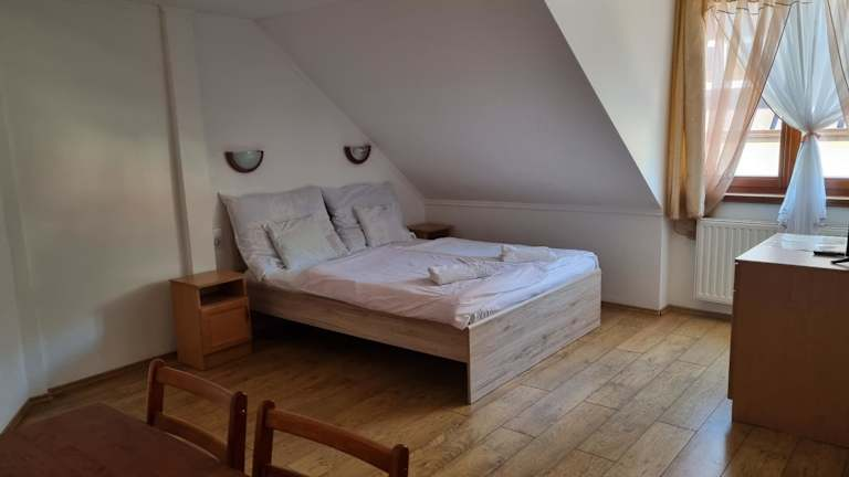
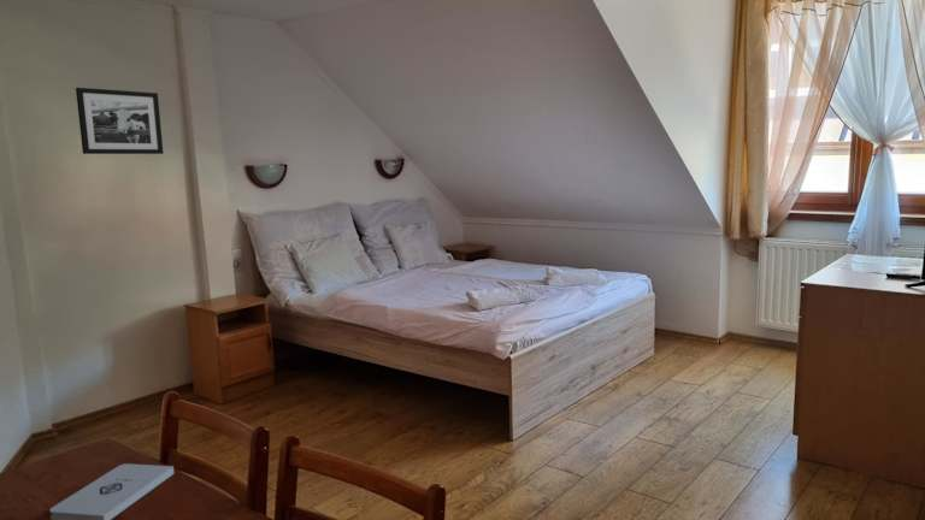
+ picture frame (120, 122)
+ notepad (113, 491)
